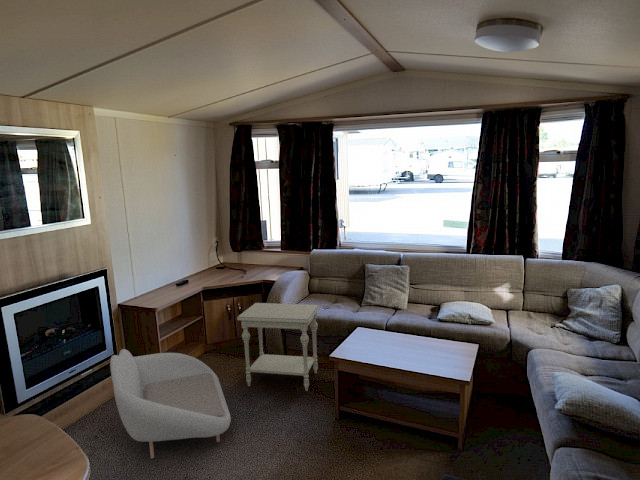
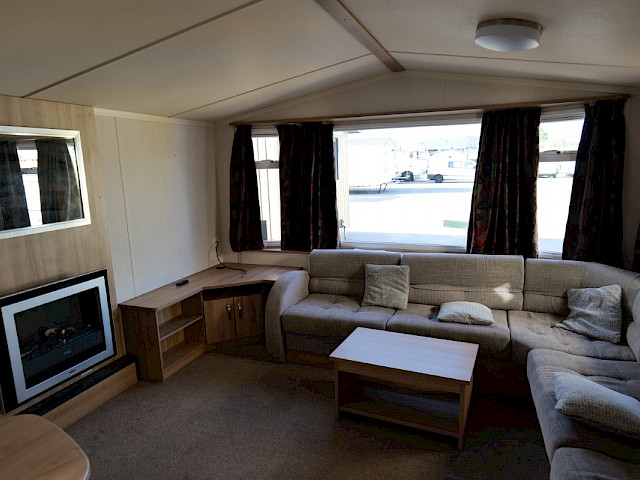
- side table (281, 355)
- armchair (172, 384)
